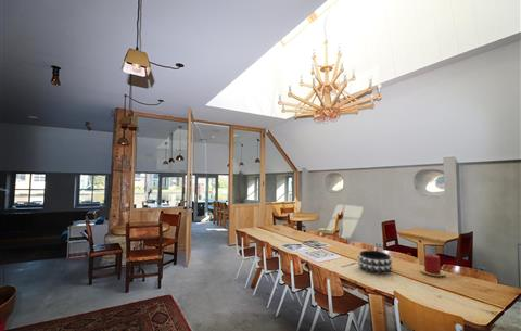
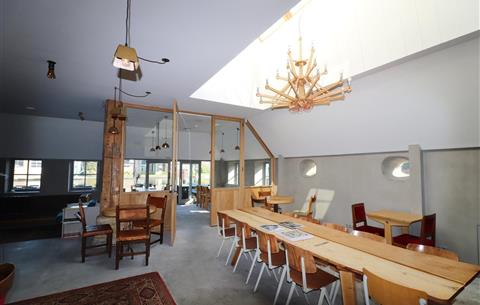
- decorative bowl (374, 262)
- candle (432, 264)
